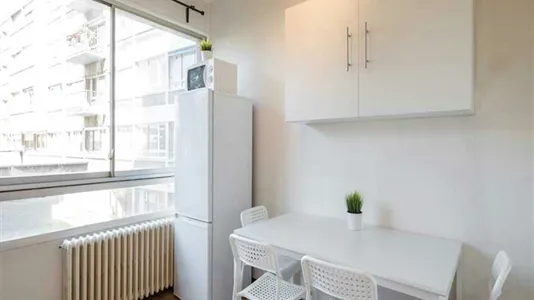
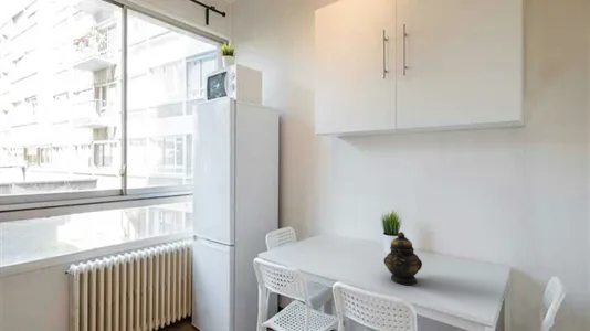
+ teapot (402, 255)
